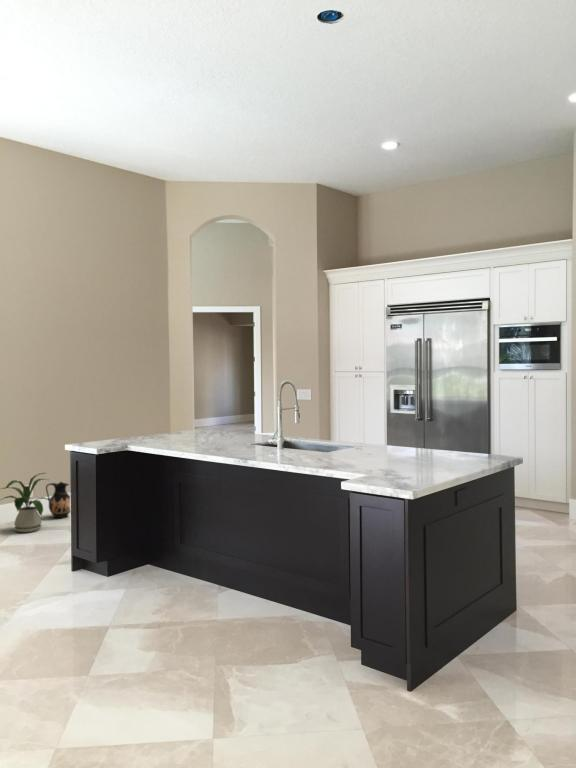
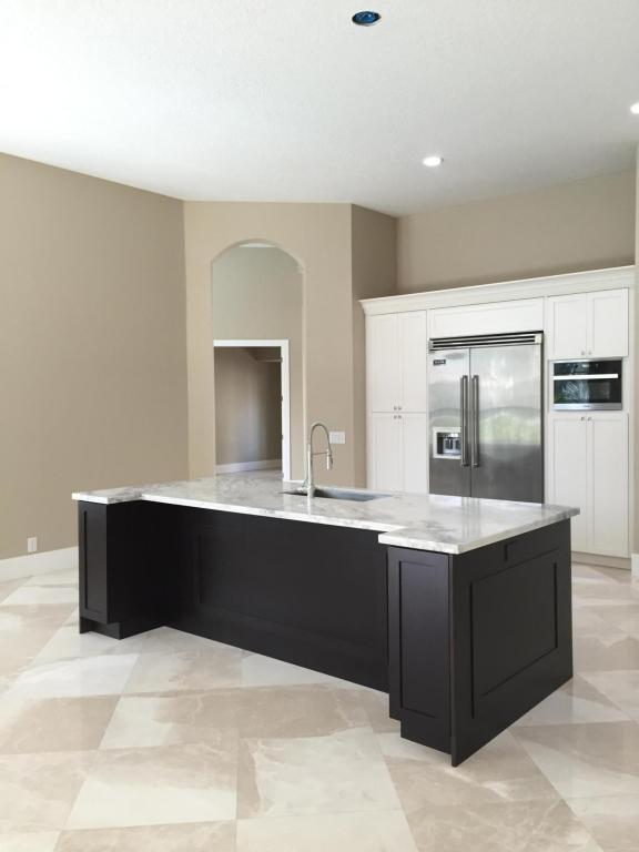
- ceramic jug (59, 499)
- house plant (26, 500)
